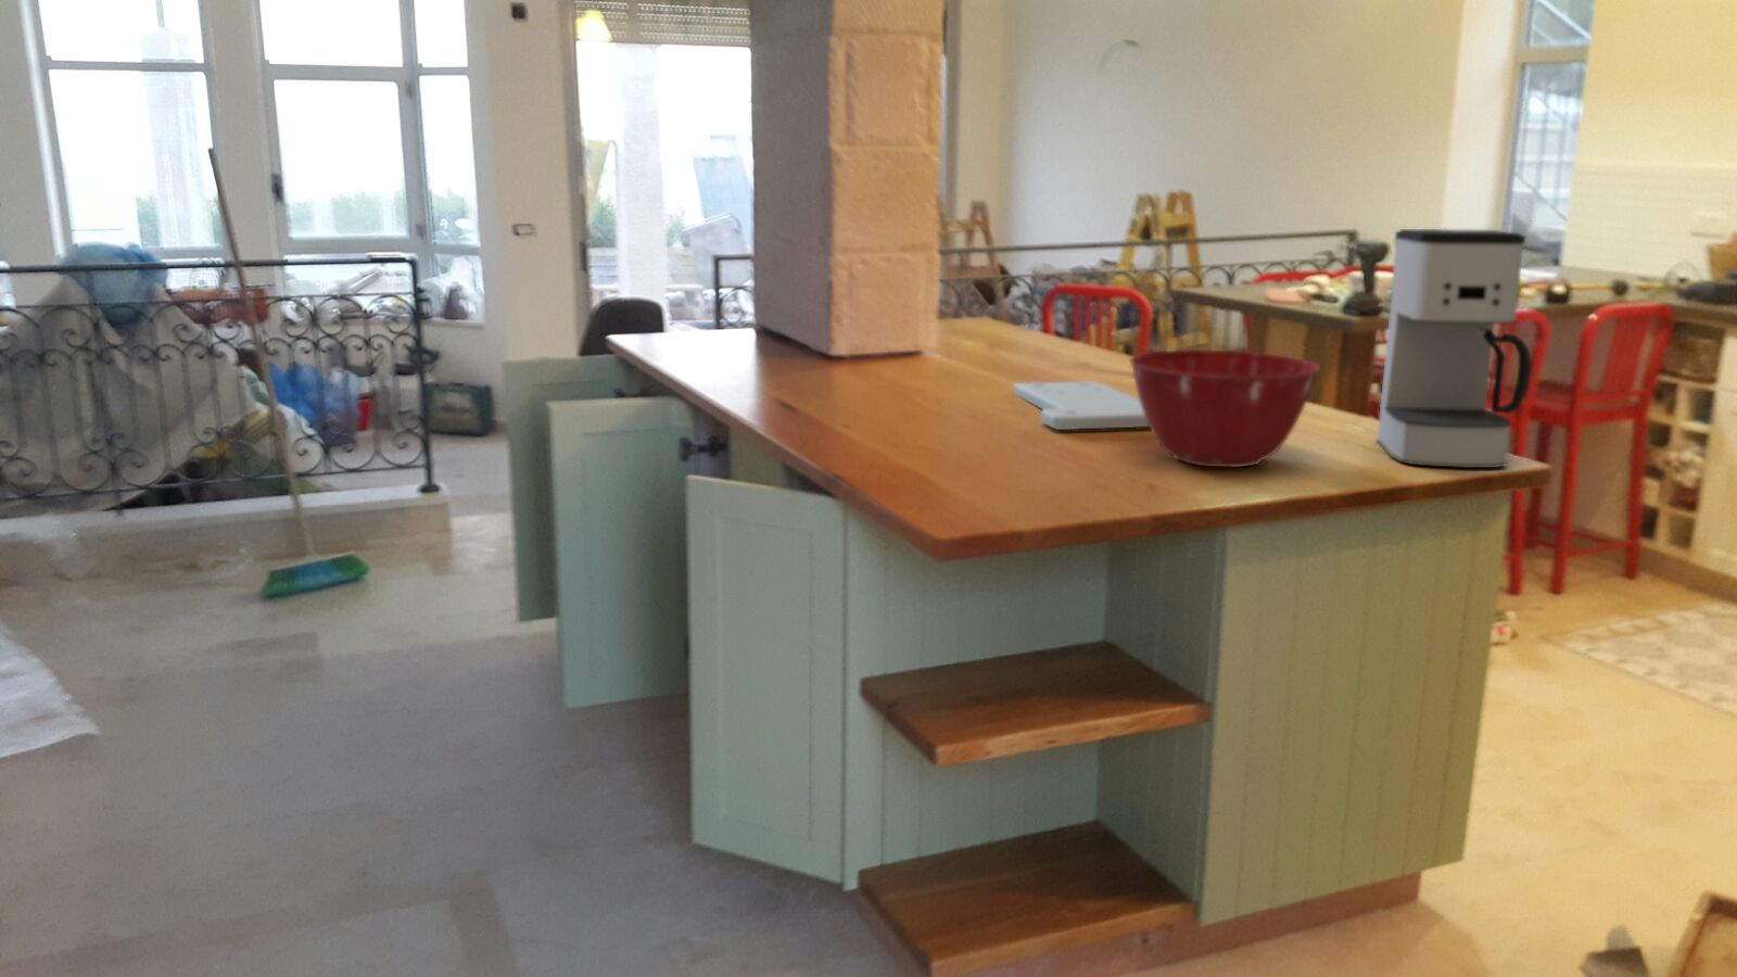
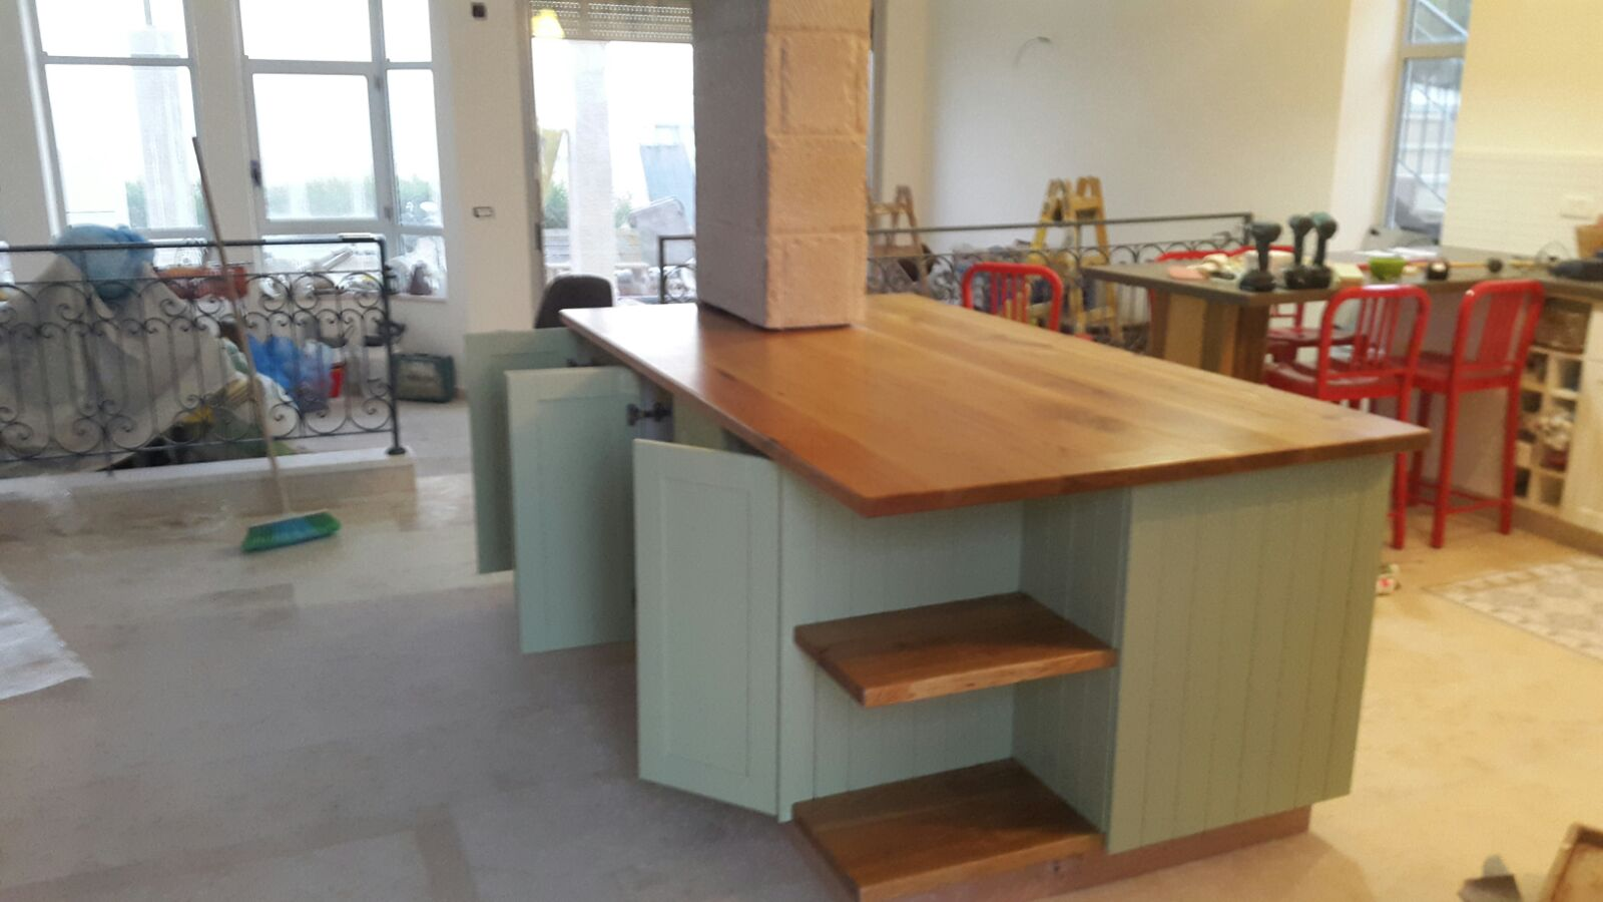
- mixing bowl (1220, 409)
- cutting board (1088, 403)
- coffee maker (1461, 345)
